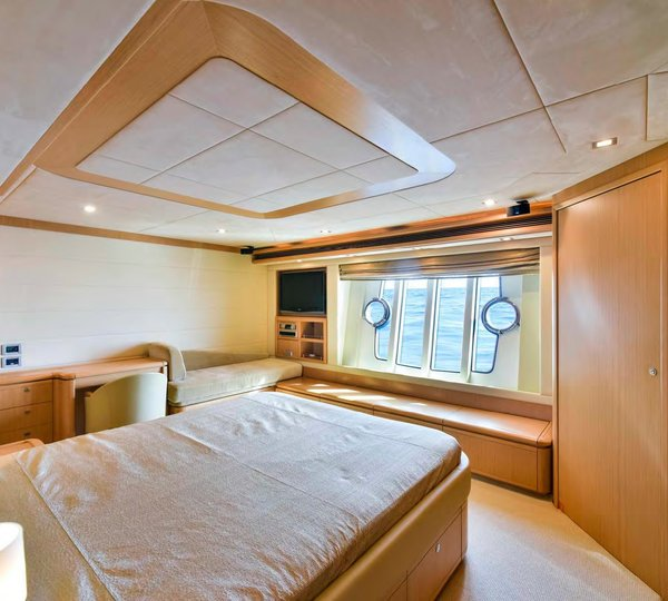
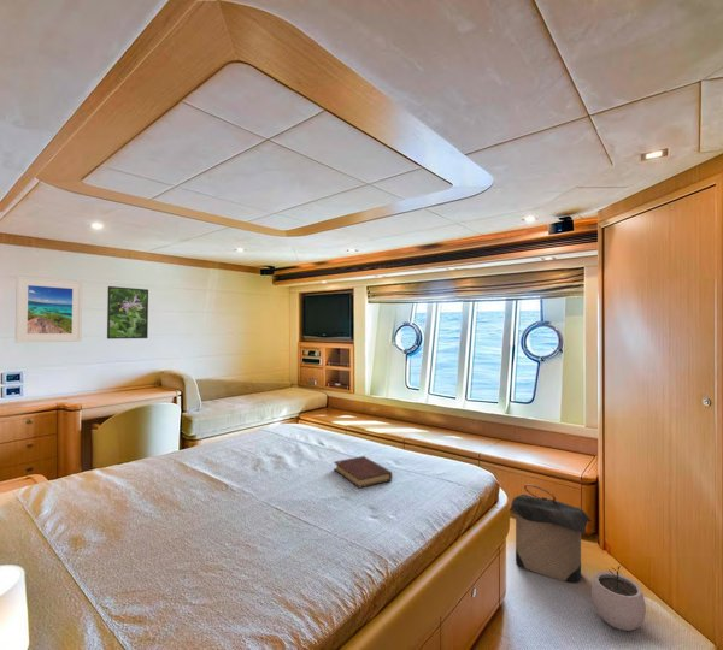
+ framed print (49, 309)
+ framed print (128, 313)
+ laundry hamper (548, 526)
+ plant pot (617, 595)
+ book (362, 471)
